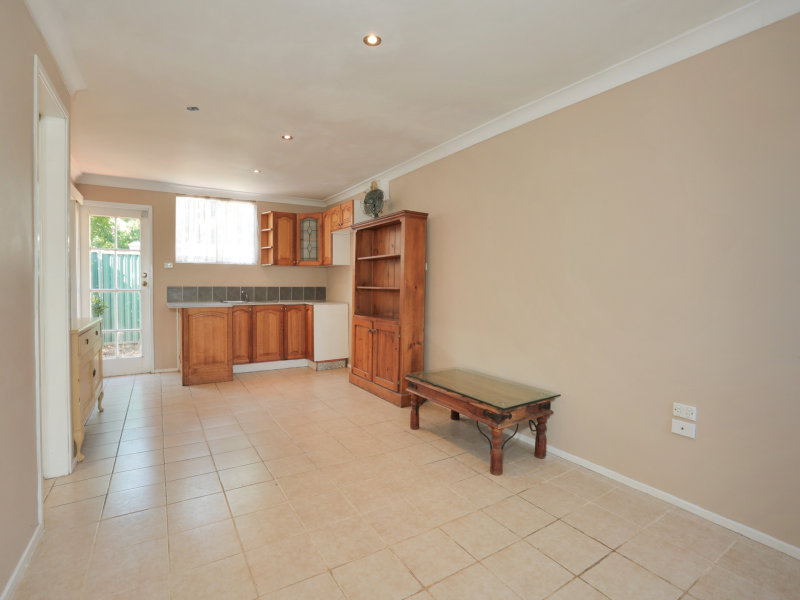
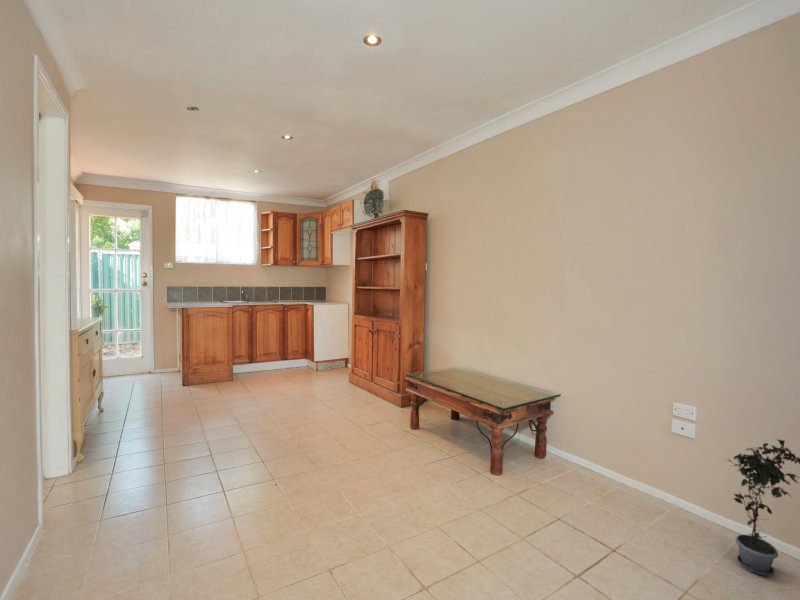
+ potted plant (759, 504)
